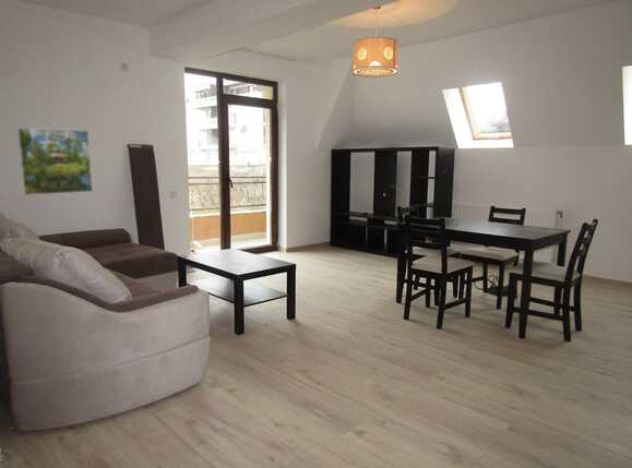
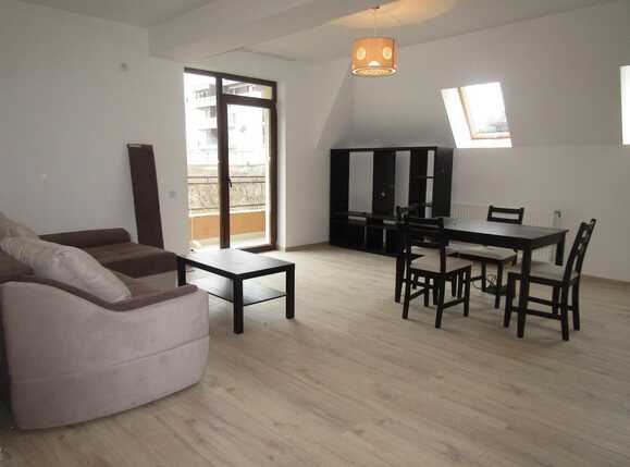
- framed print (57, 161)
